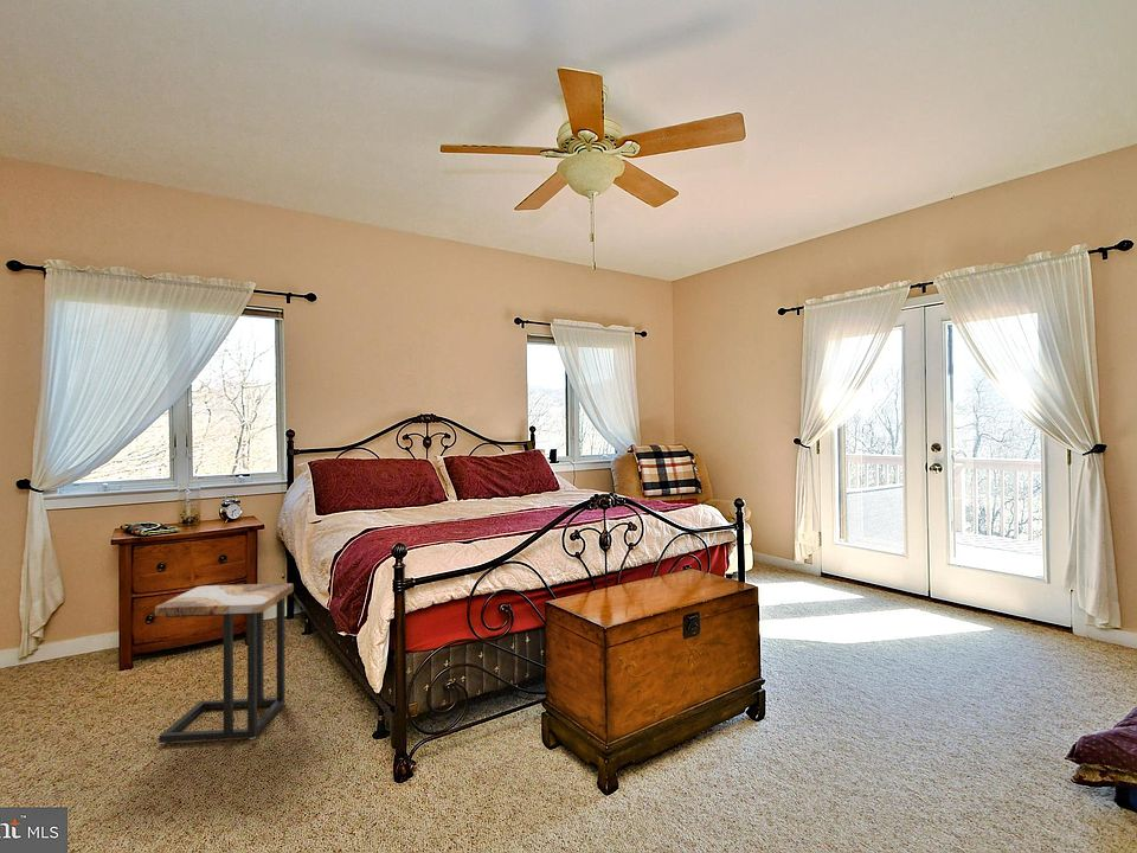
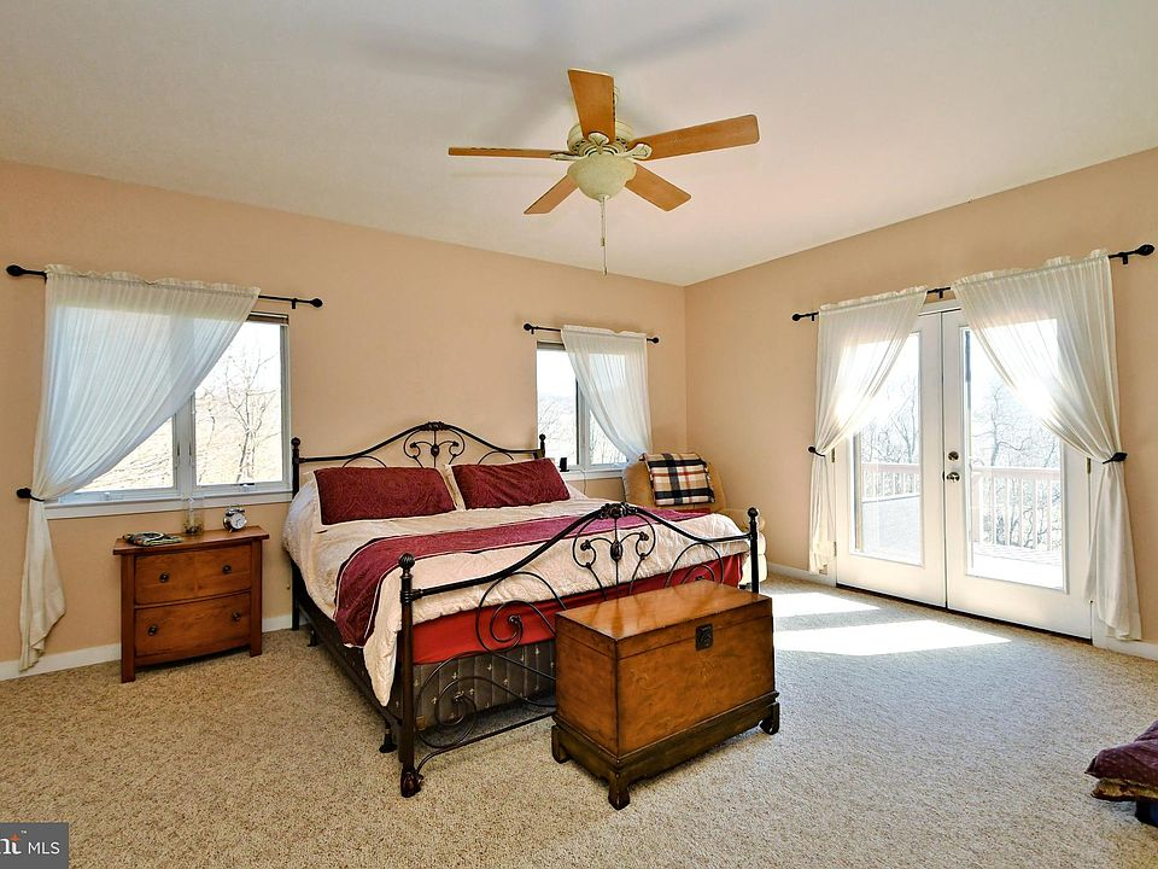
- side table (229, 658)
